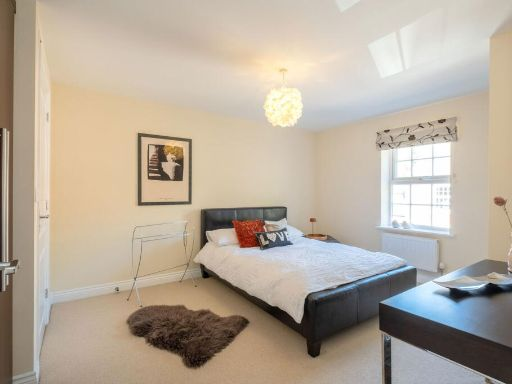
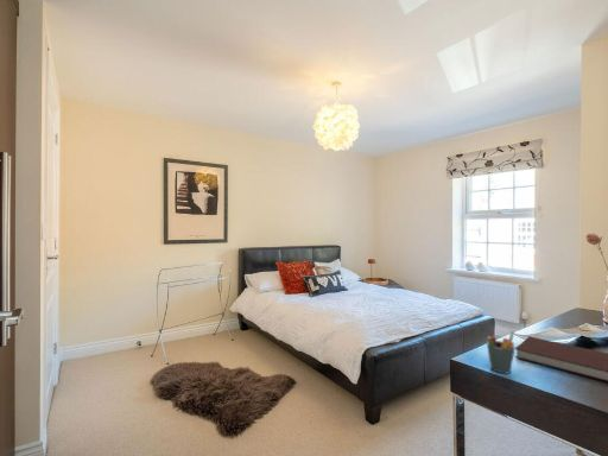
+ notebook (565, 356)
+ pen holder (500, 350)
